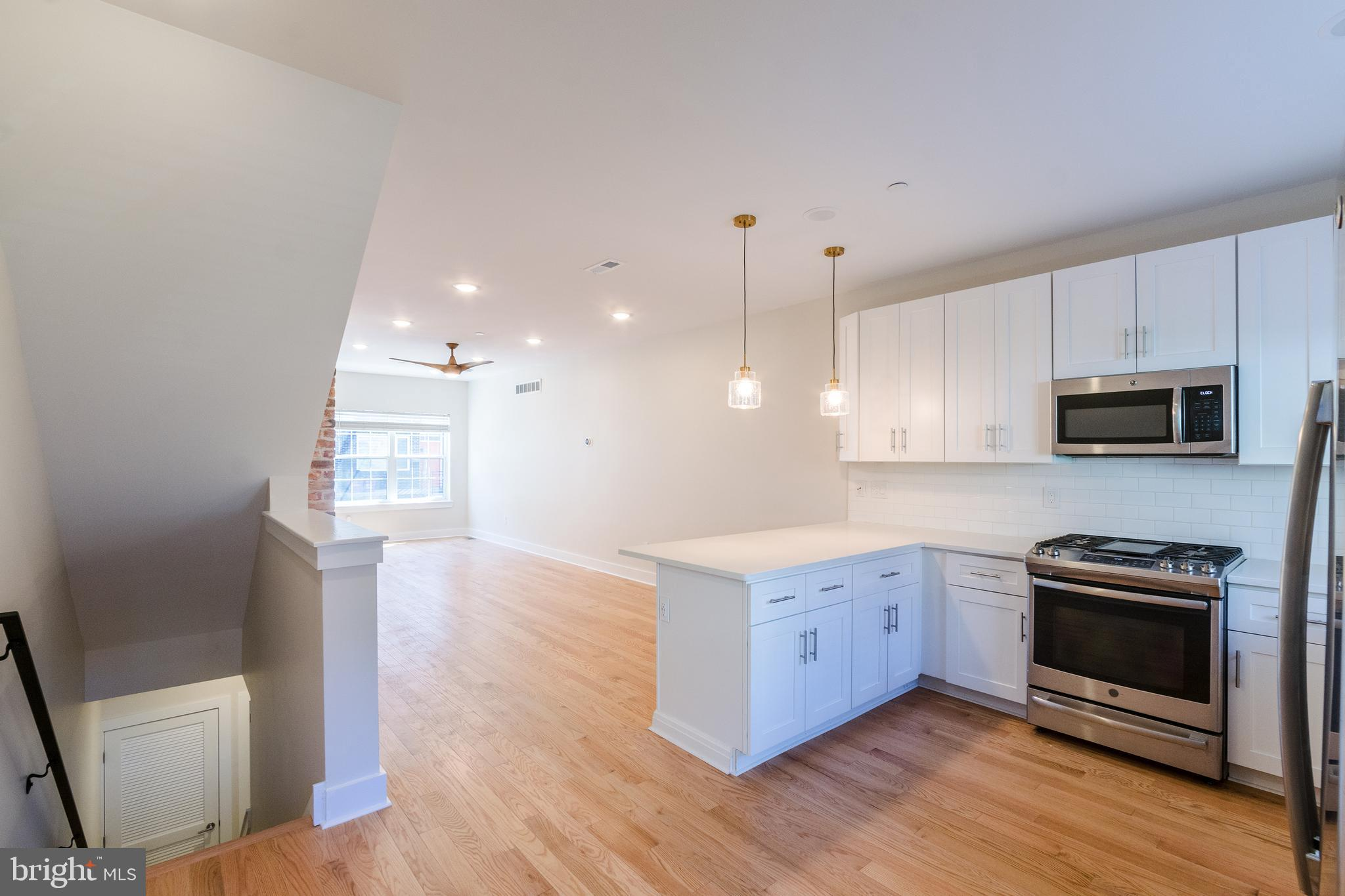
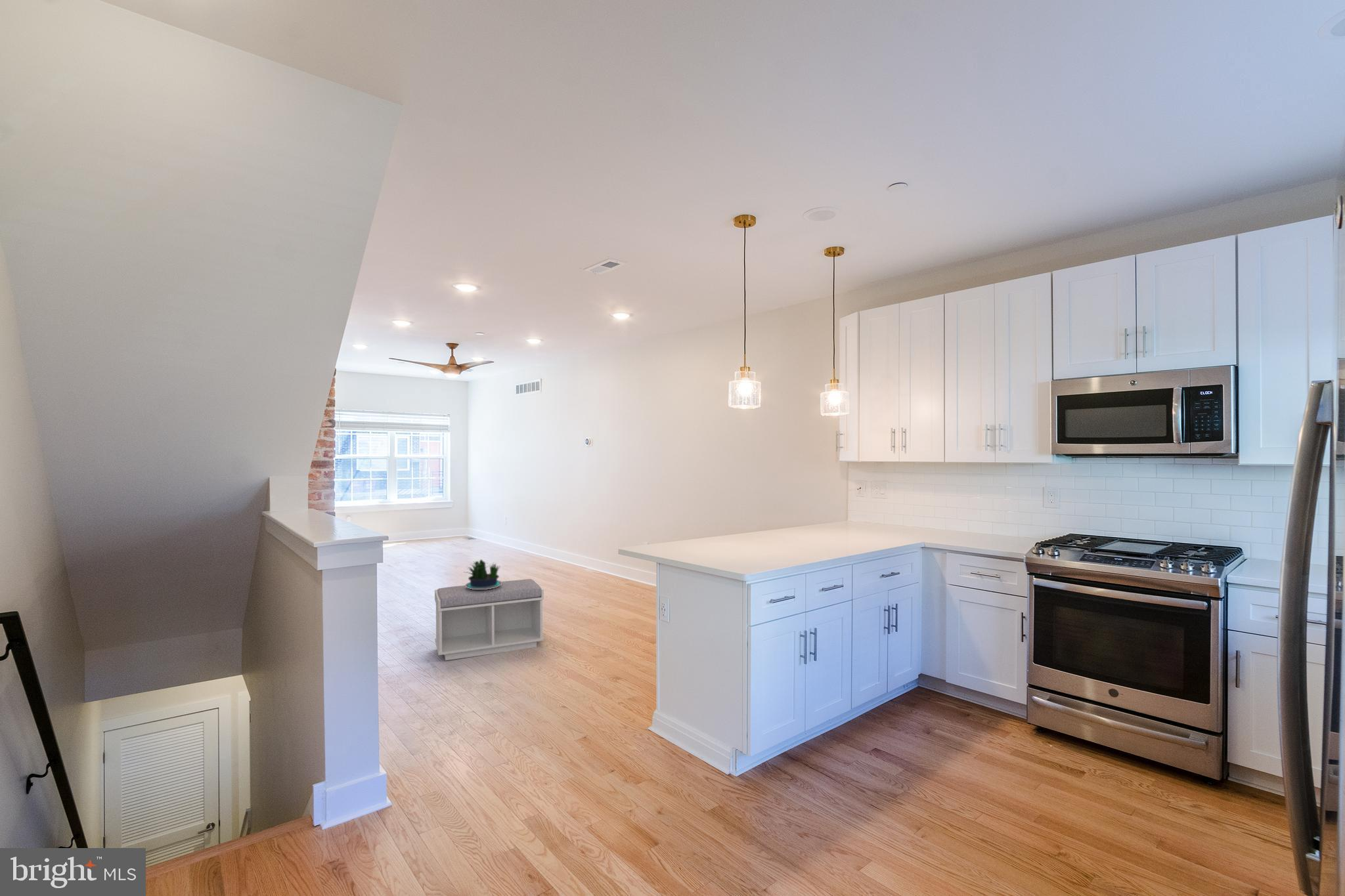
+ potted plant (481, 572)
+ bench (489, 616)
